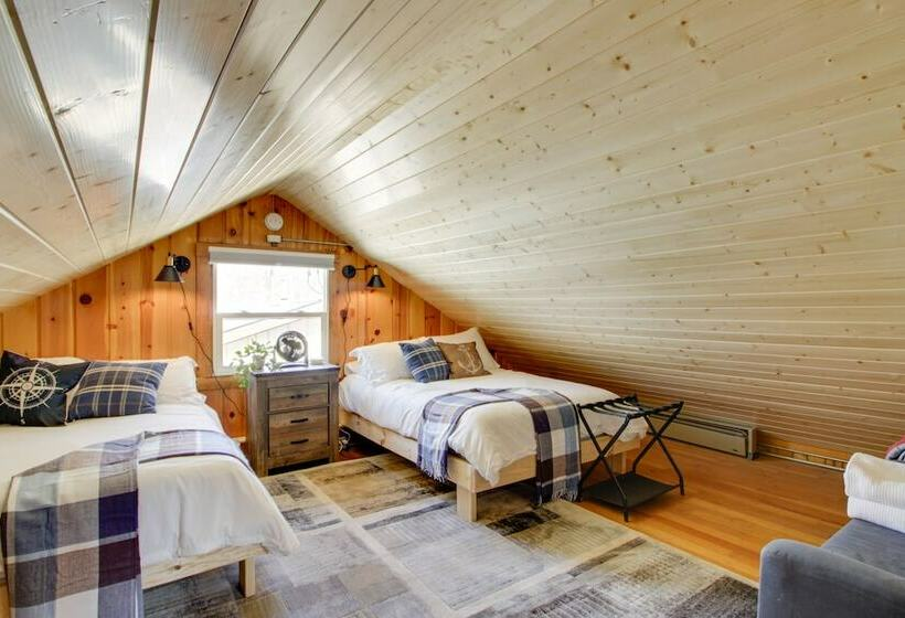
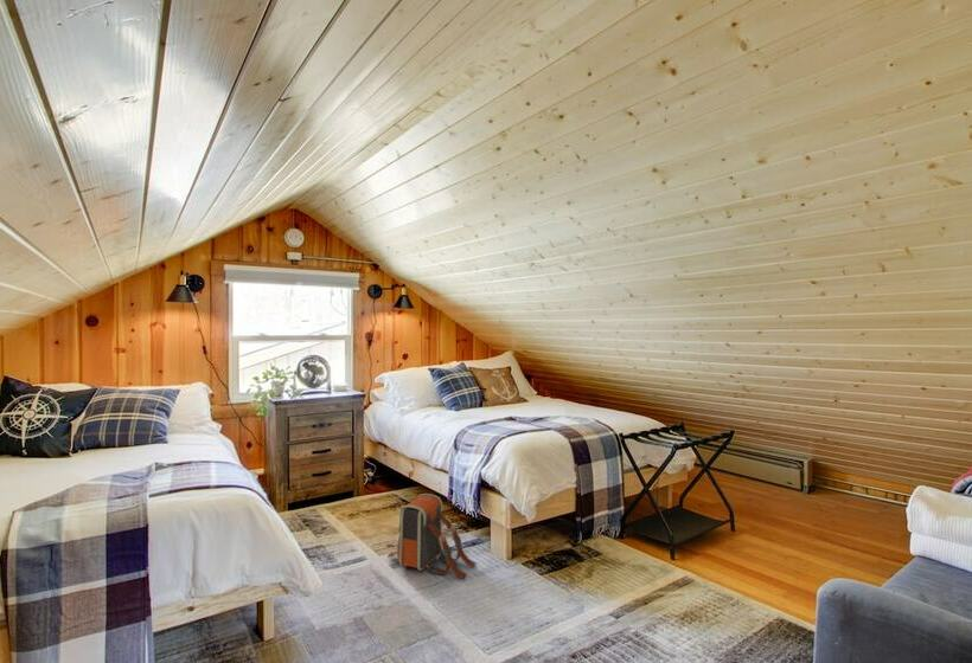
+ backpack (428, 532)
